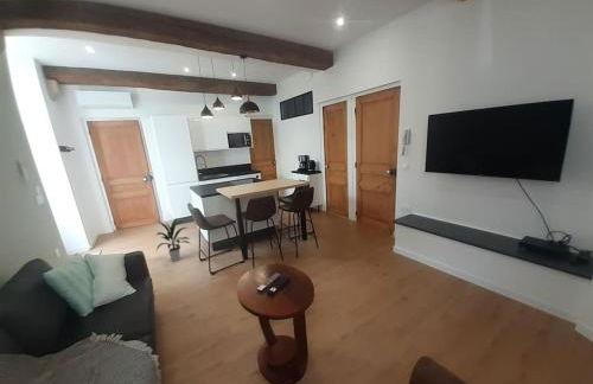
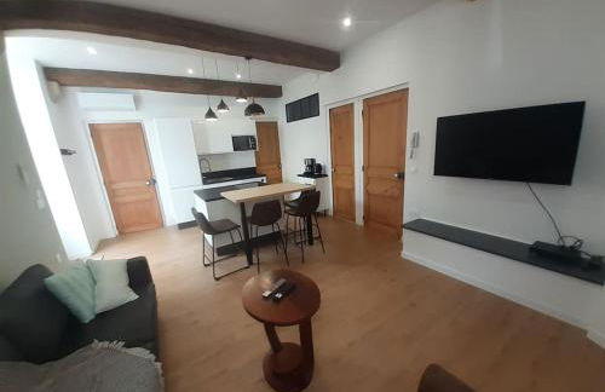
- indoor plant (173, 238)
